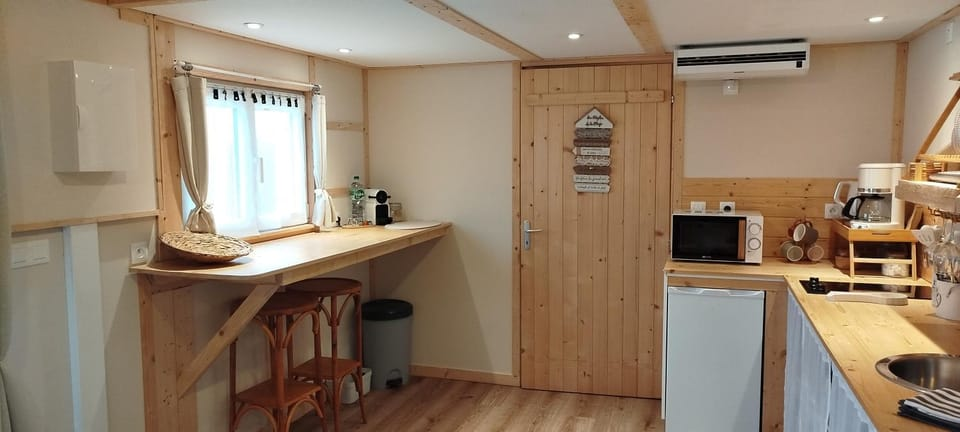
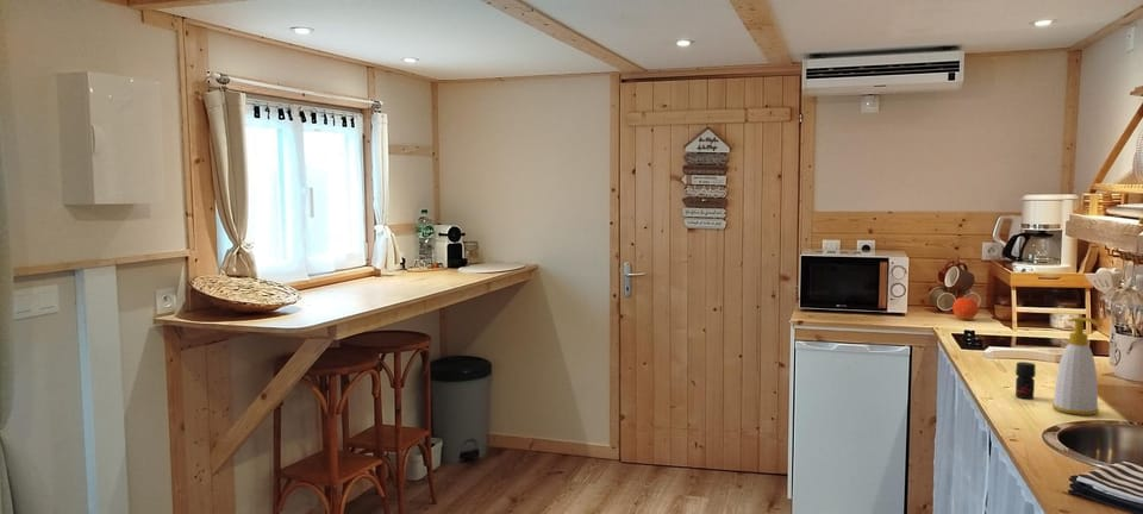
+ jar (1025, 380)
+ fruit (964, 308)
+ soap bottle (1078, 364)
